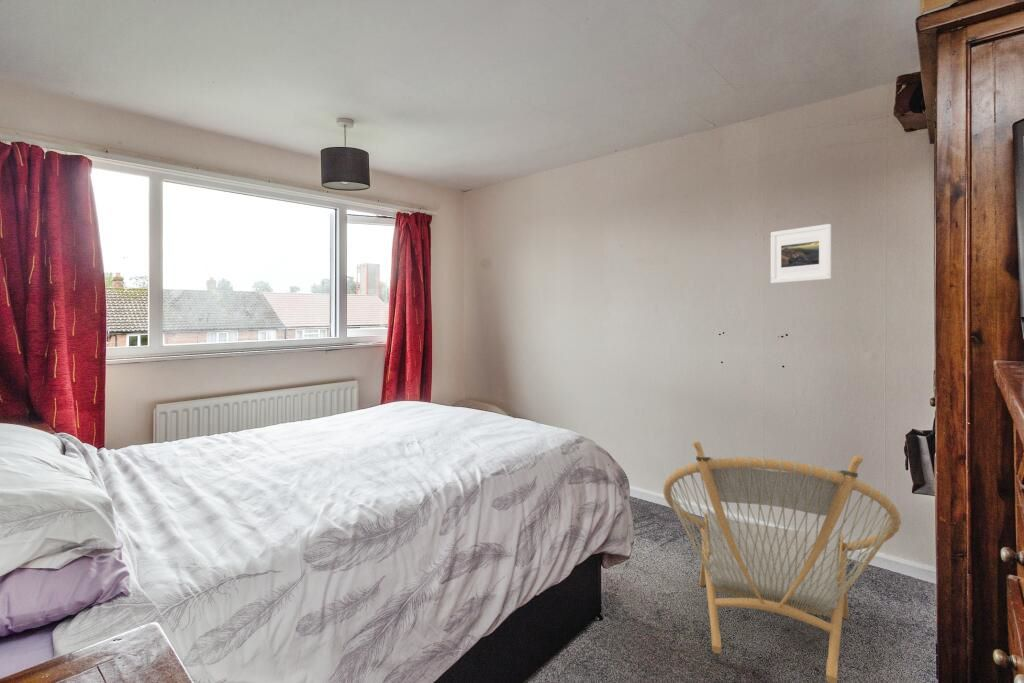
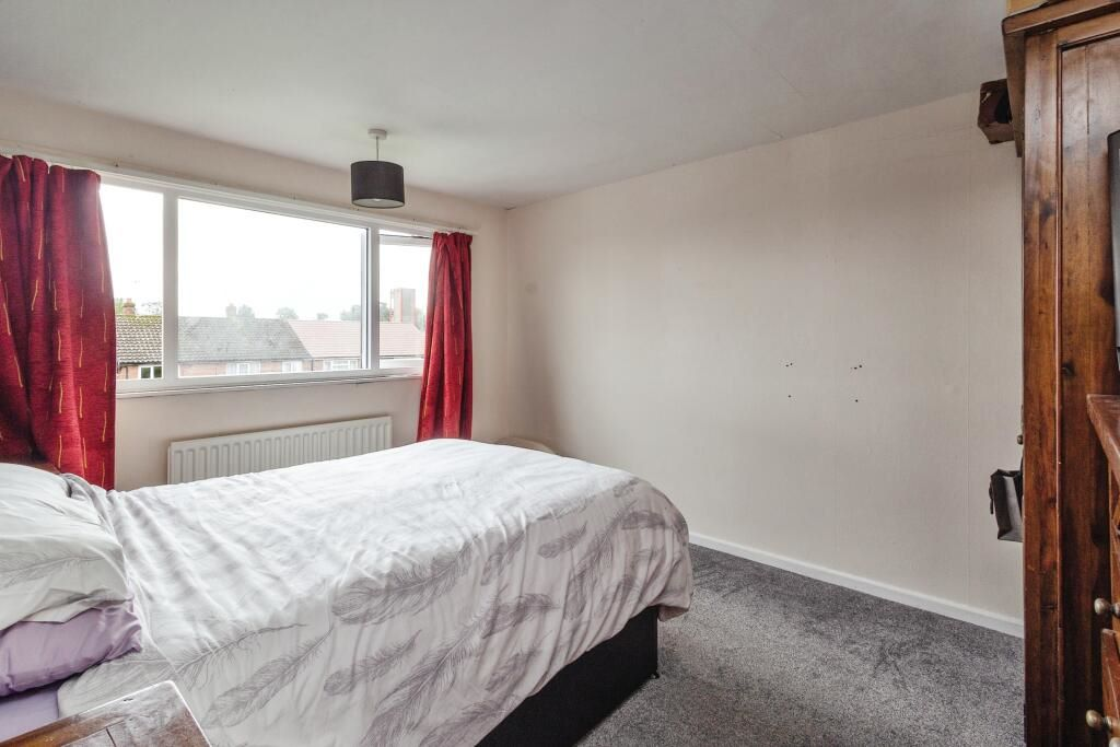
- armchair (770, 535)
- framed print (799, 254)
